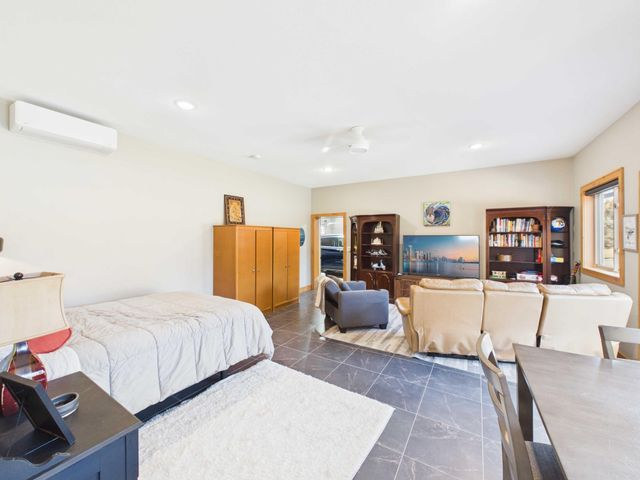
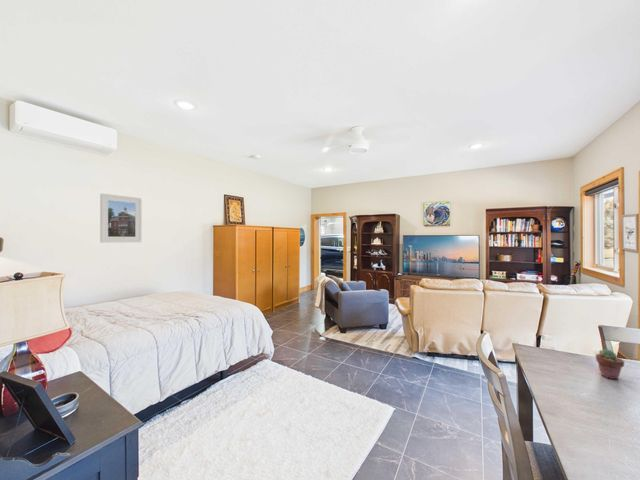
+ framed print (122, 219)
+ potted succulent (609, 363)
